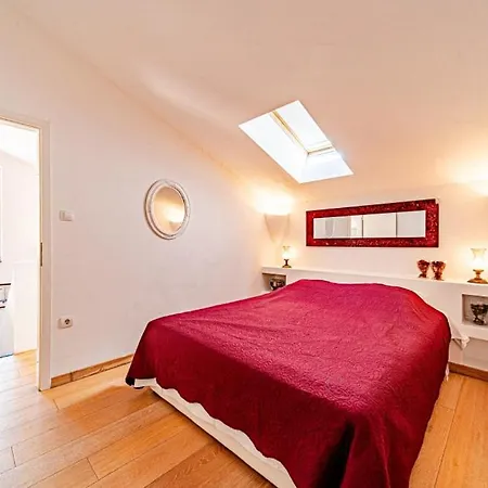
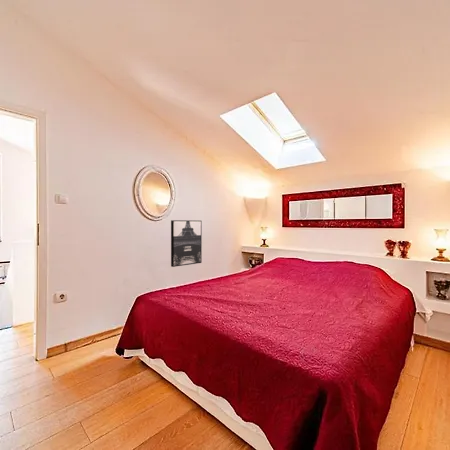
+ wall art (186, 242)
